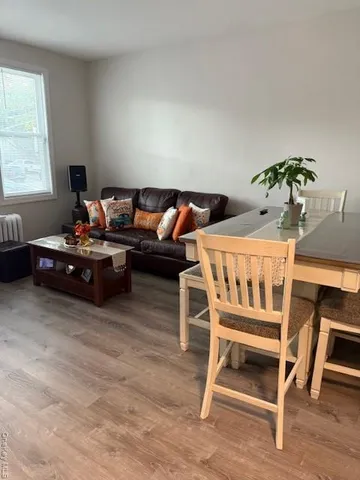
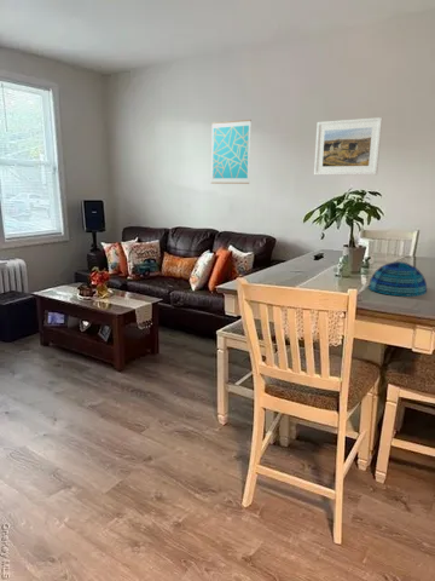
+ wall art (230, 153)
+ decorative bowl (398, 275)
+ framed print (346, 148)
